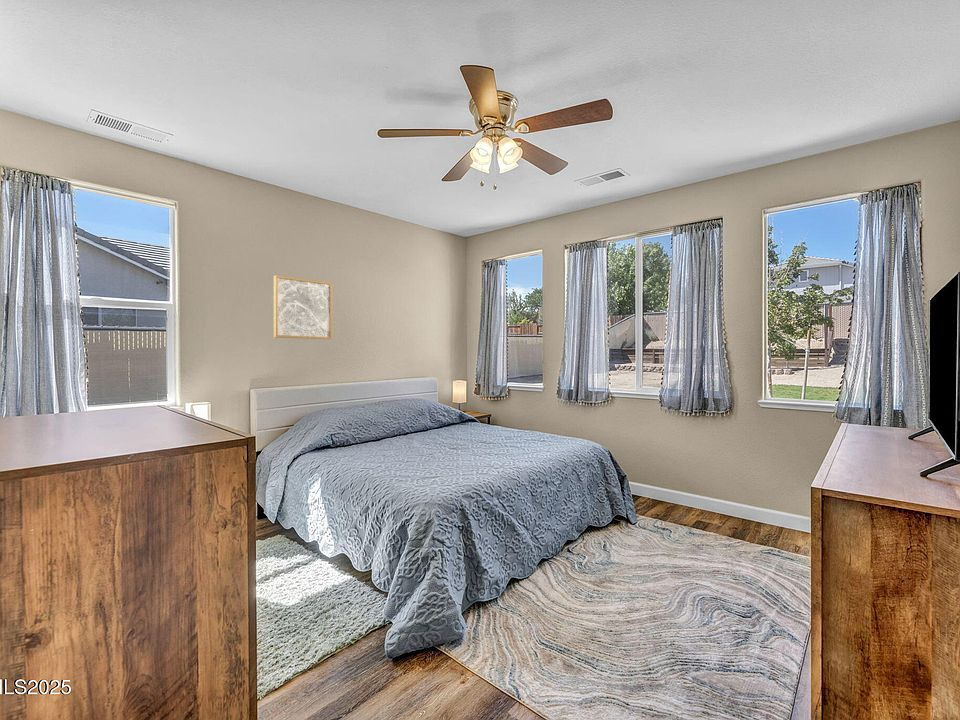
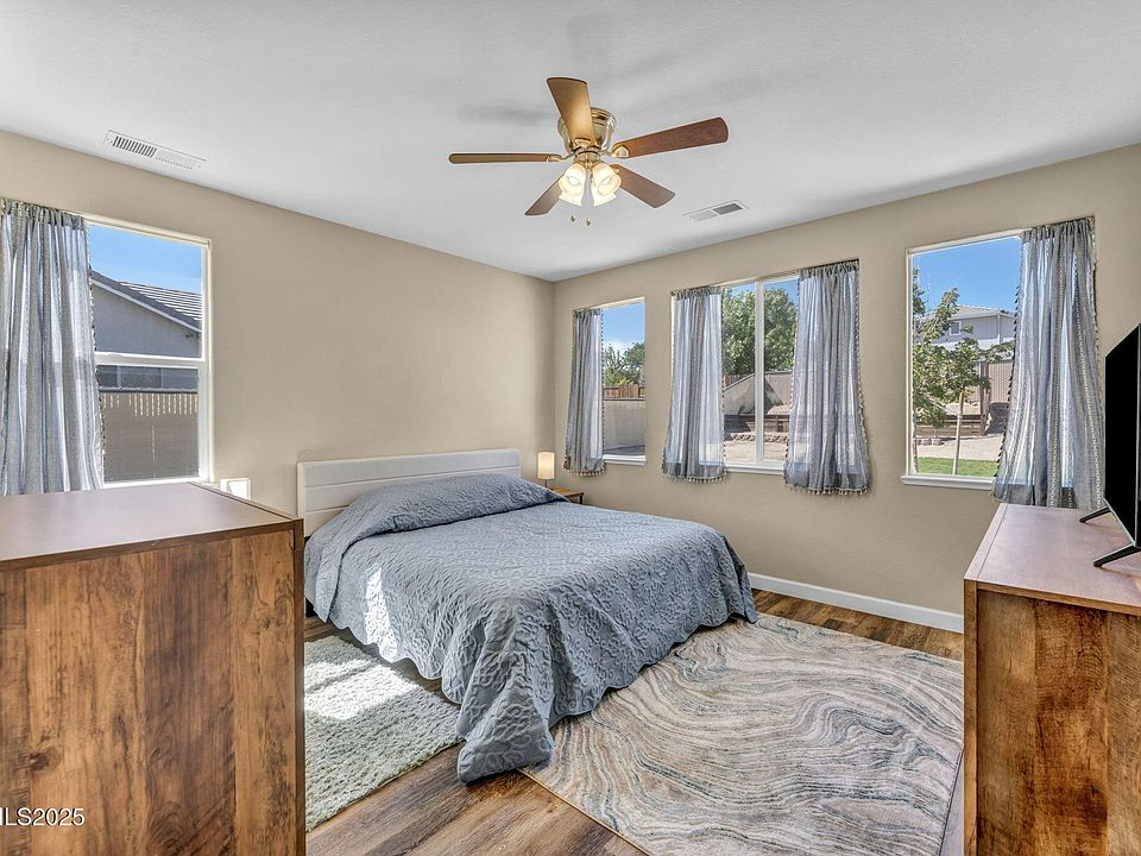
- wall art (304, 308)
